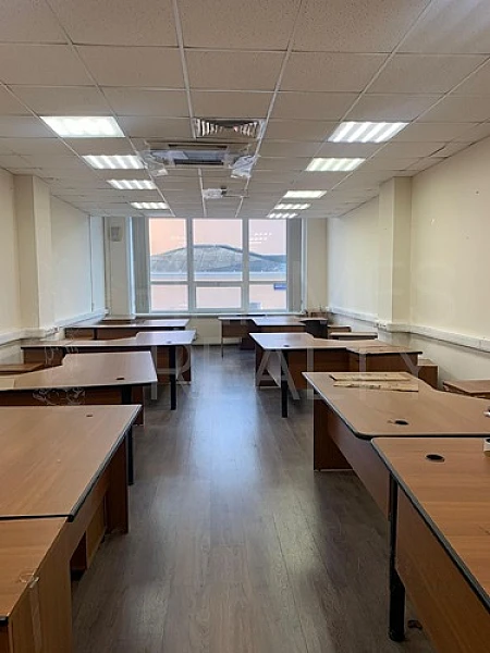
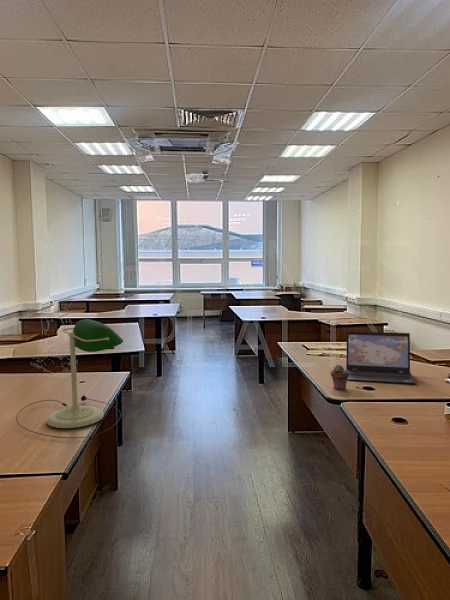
+ desk lamp (71, 370)
+ laptop (378, 356)
+ potted succulent (339, 376)
